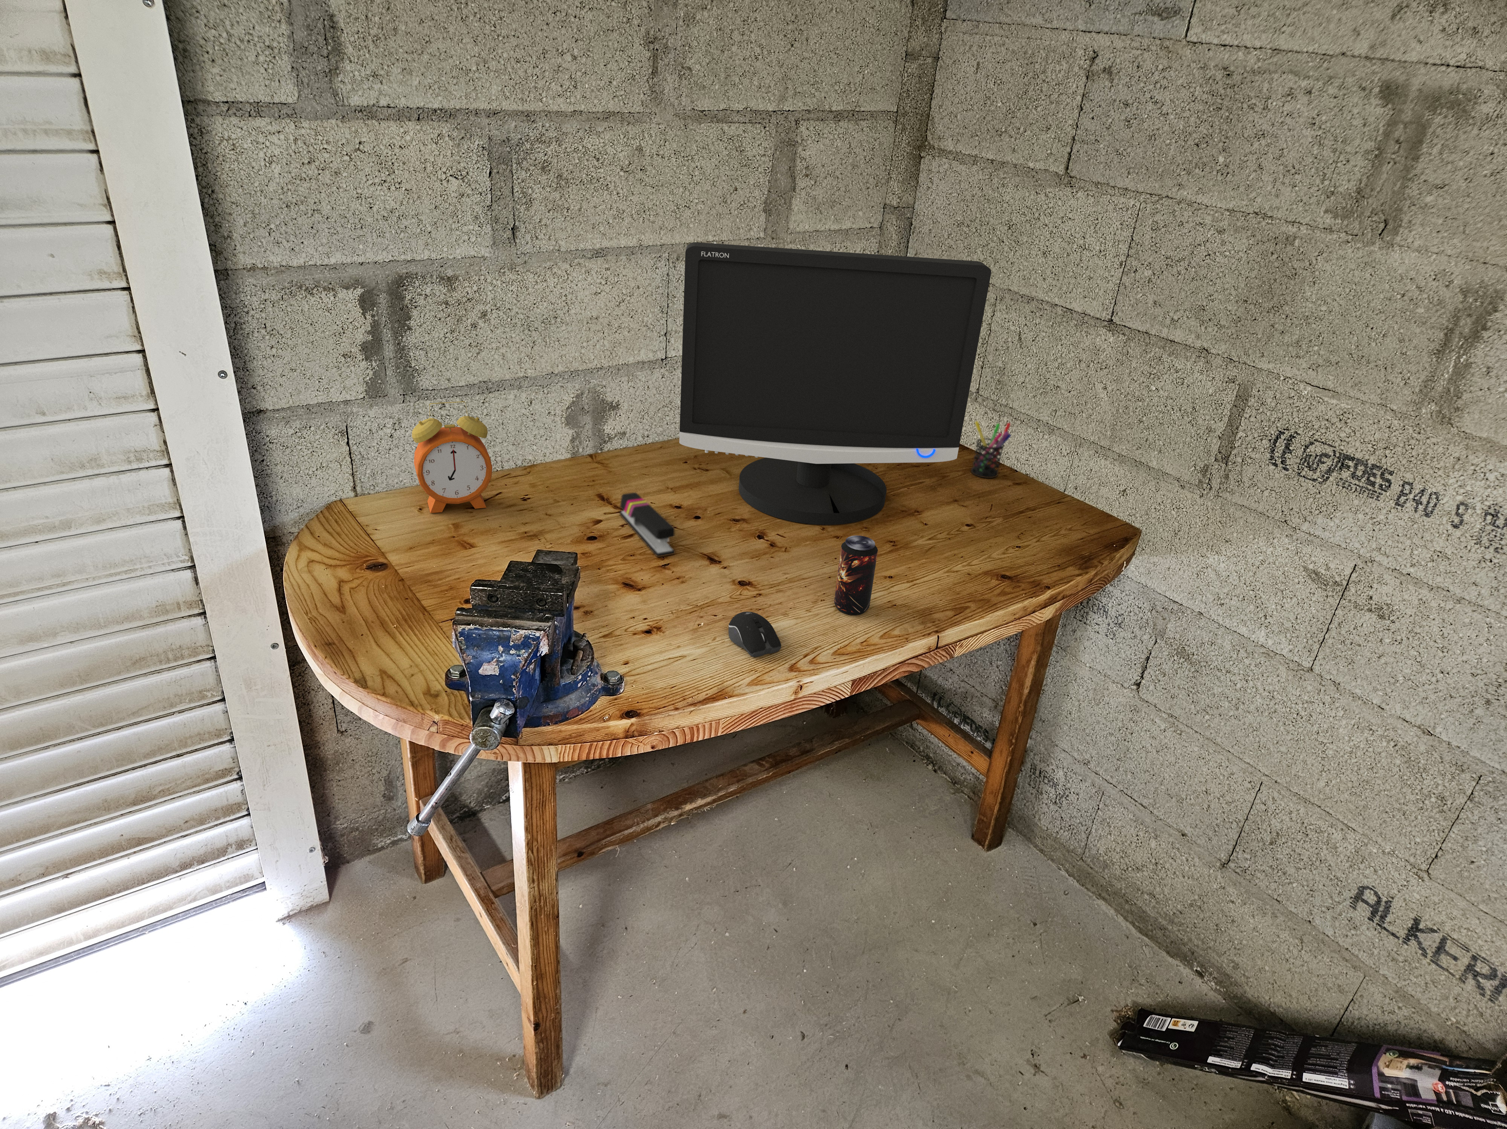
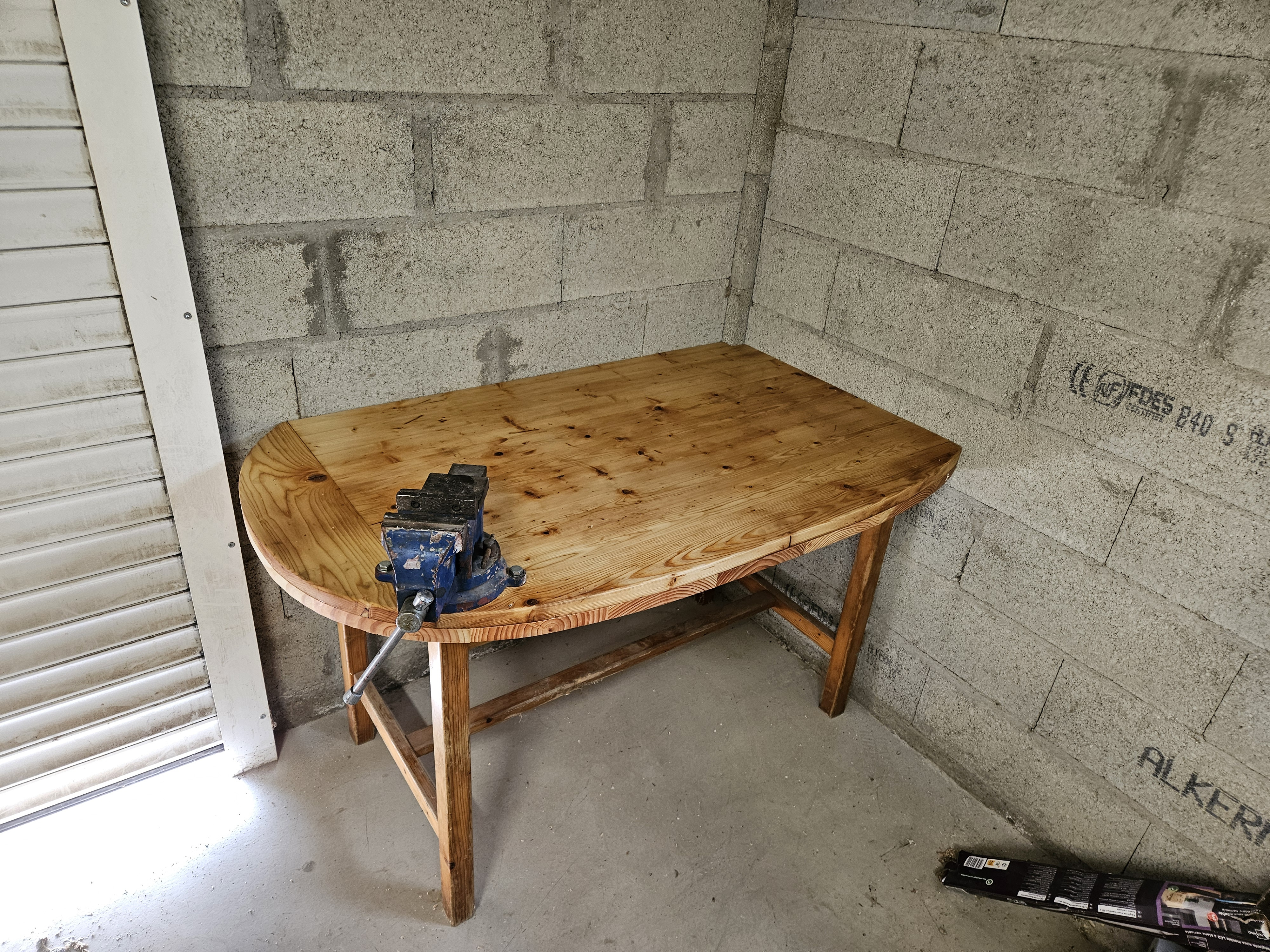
- computer mouse (754, 630)
- alarm clock (452, 455)
- monitor (824, 379)
- stapler (647, 521)
- beverage can (856, 575)
- pen holder (992, 446)
